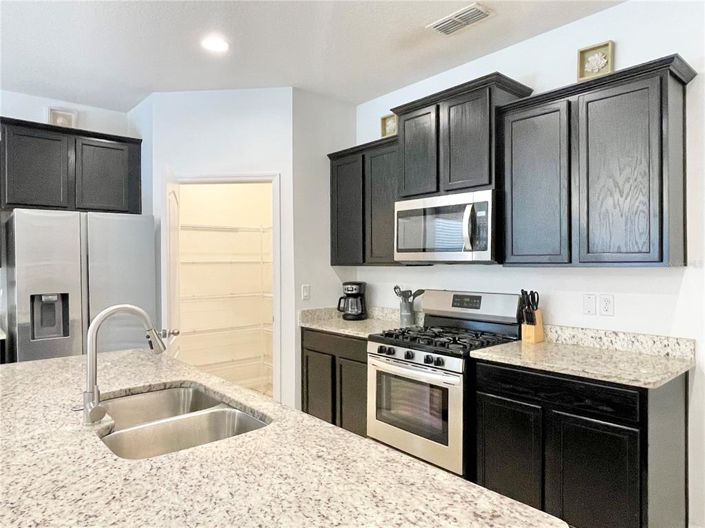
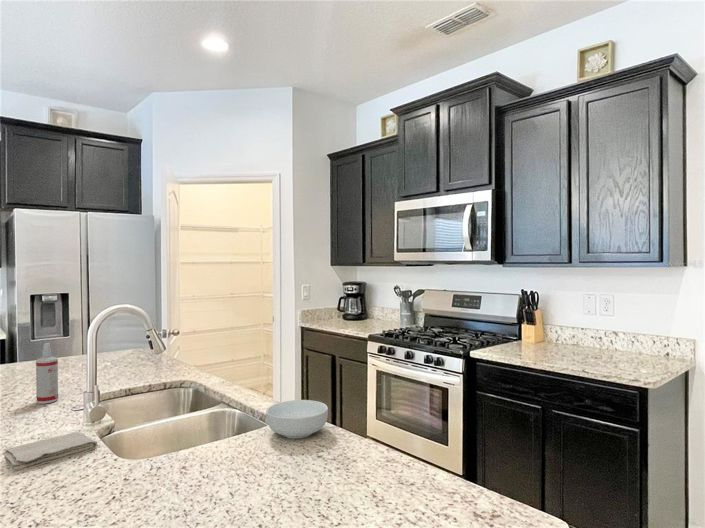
+ washcloth (50, 448)
+ cereal bowl (297, 420)
+ spray bottle (47, 372)
